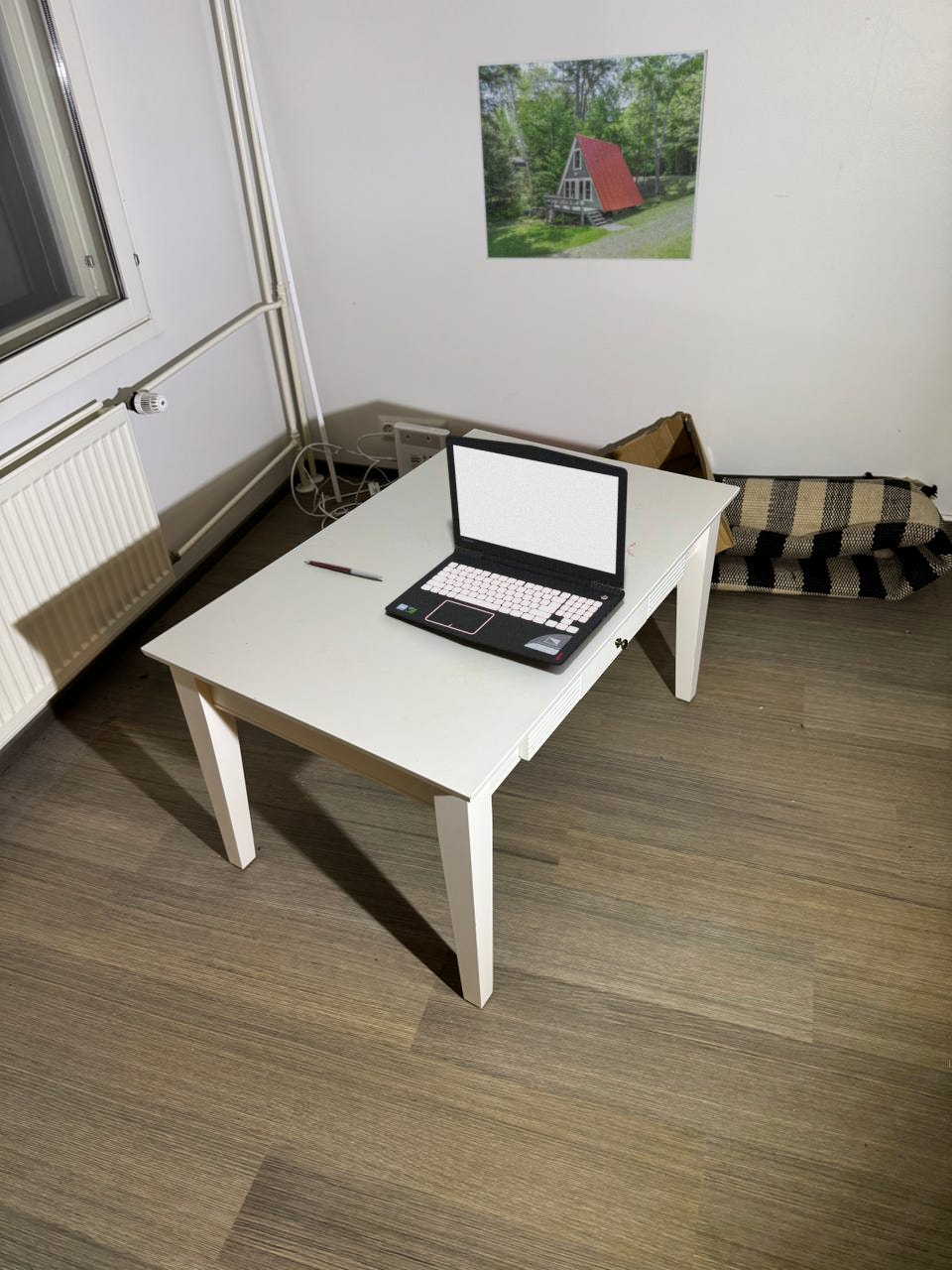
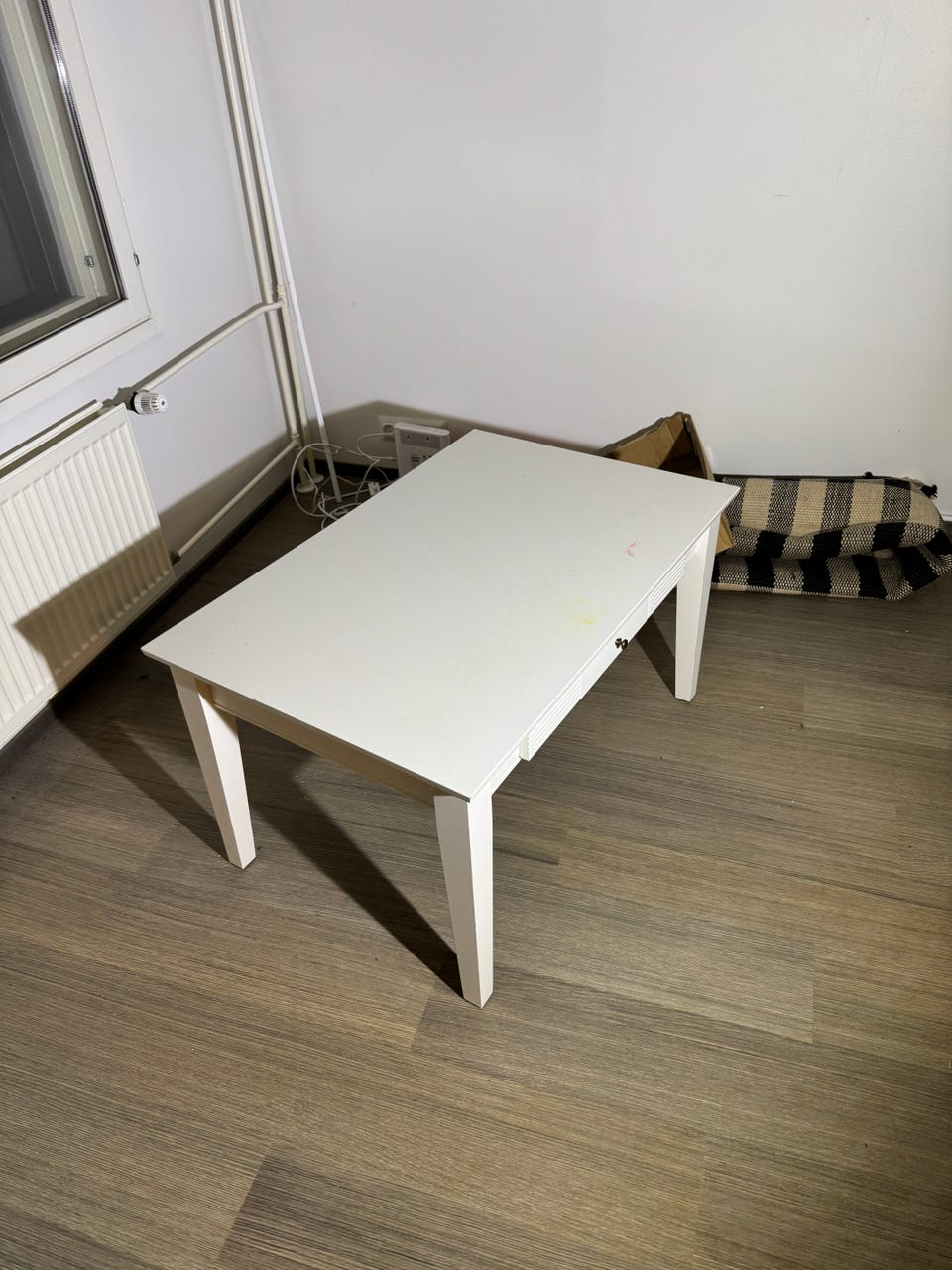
- pen (341, 569)
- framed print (587, 163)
- laptop (499, 544)
